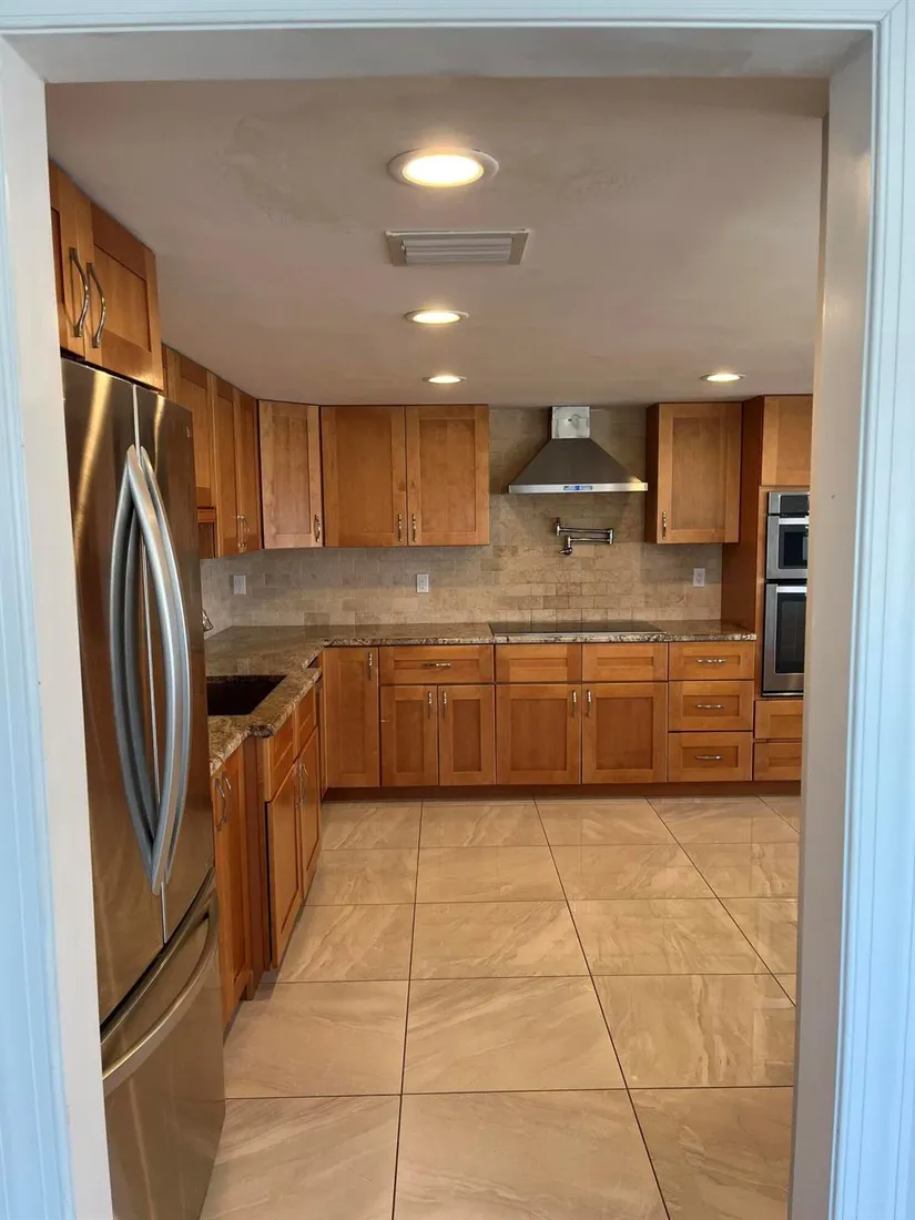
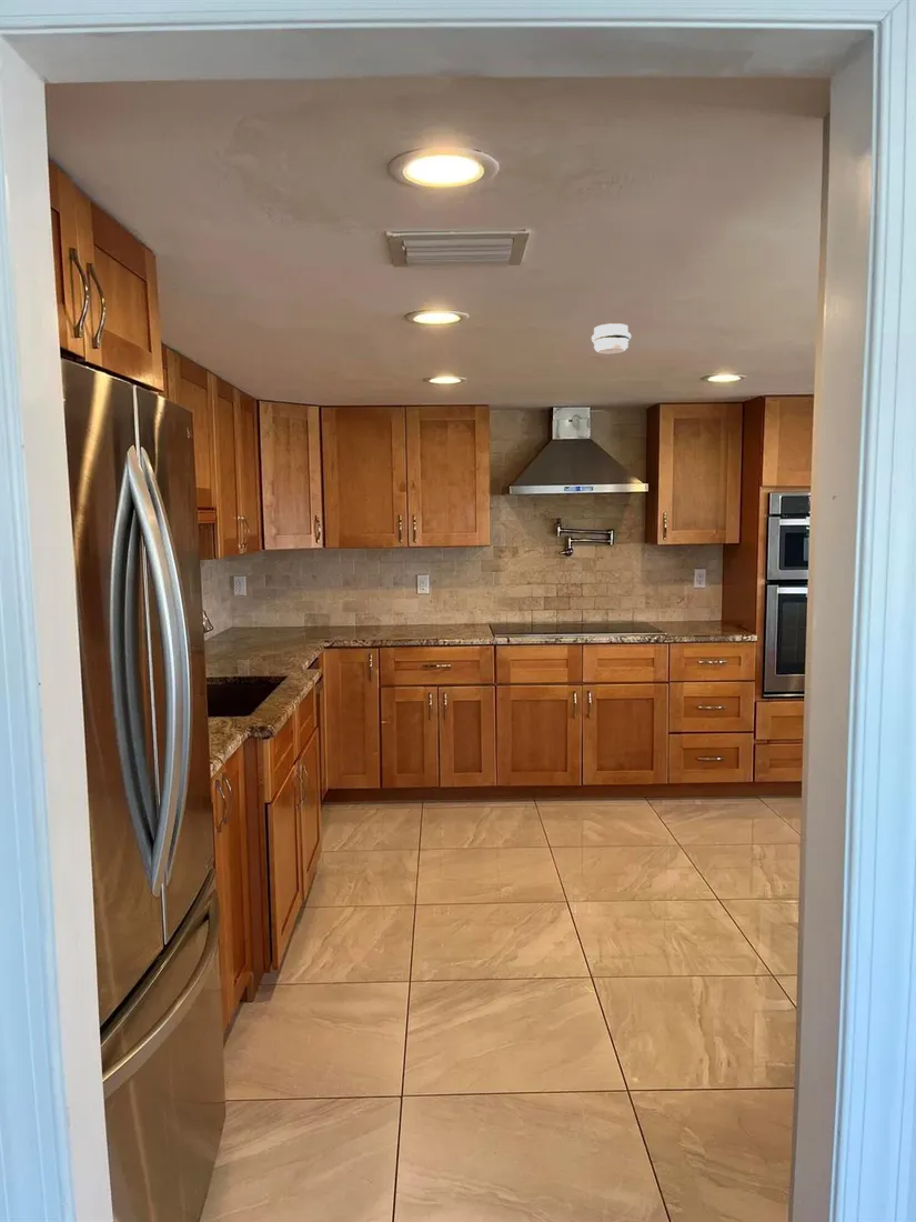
+ smoke detector (611, 339)
